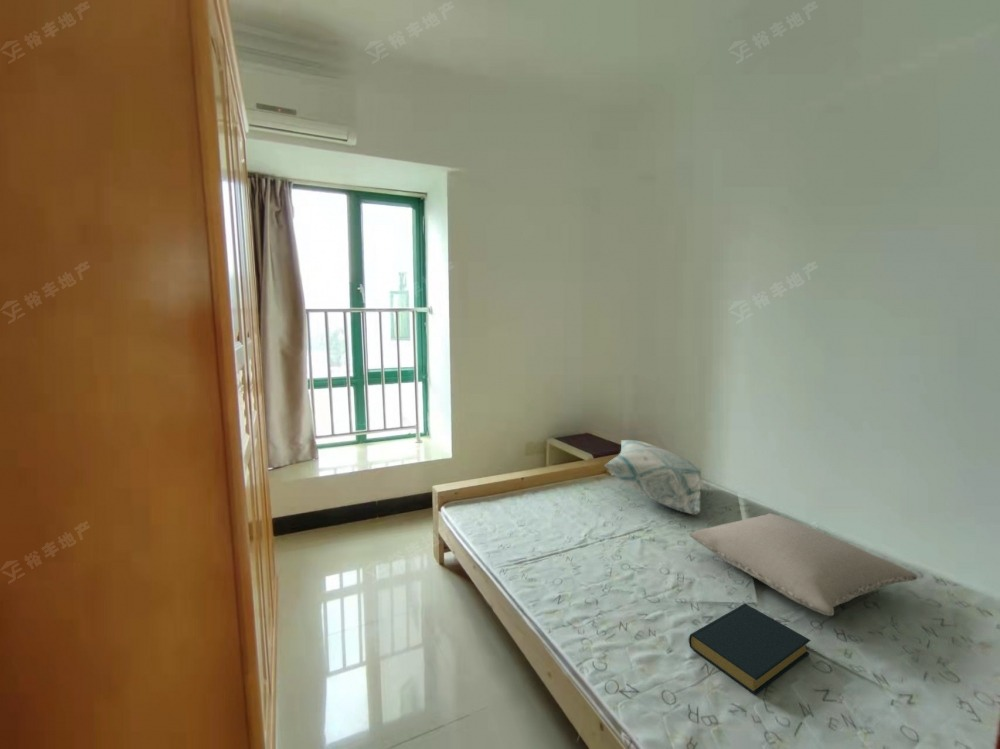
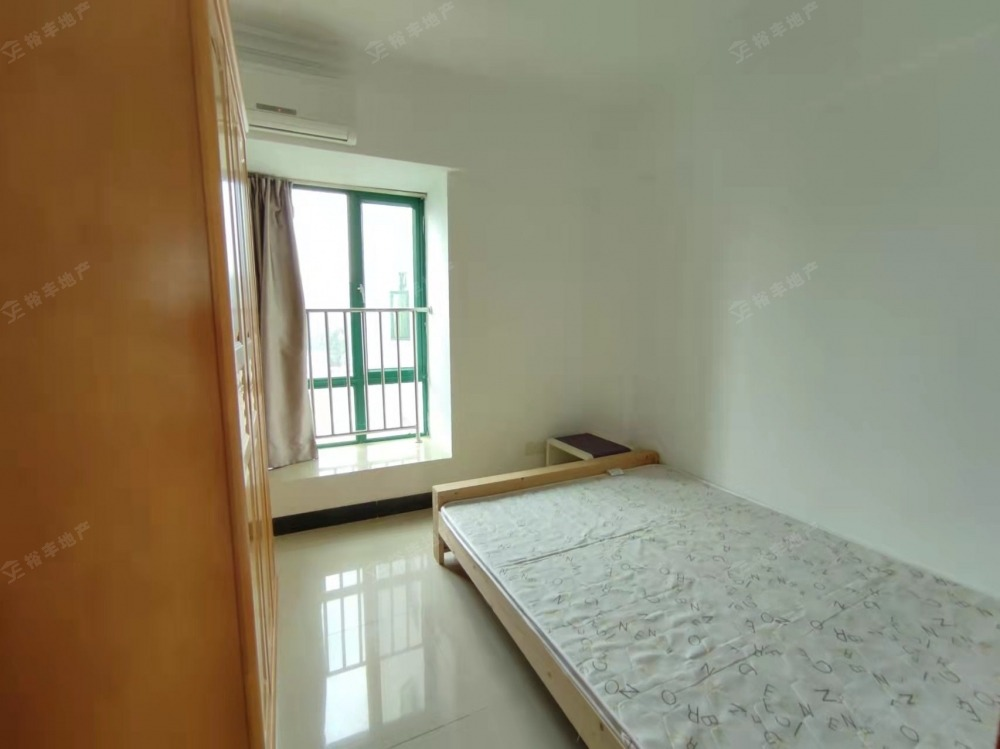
- hardback book (748, 643)
- pillow (792, 553)
- decorative pillow (655, 473)
